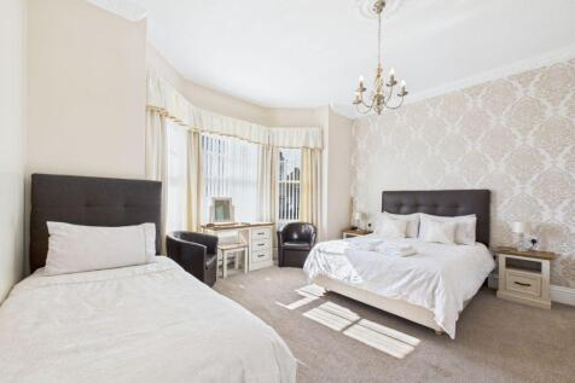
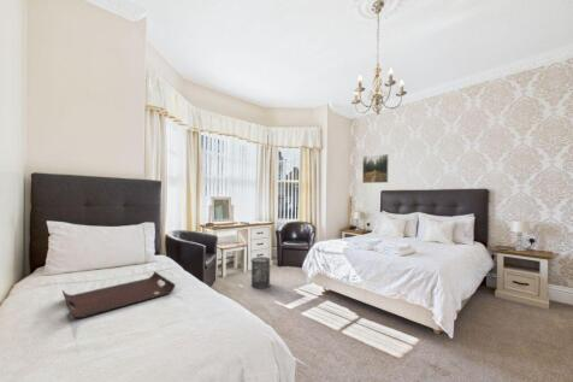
+ serving tray (120, 290)
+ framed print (374, 169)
+ trash can (260, 271)
